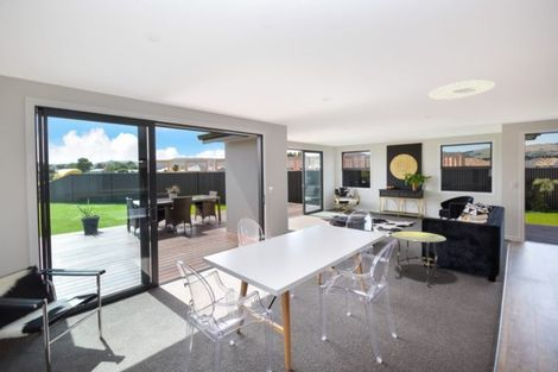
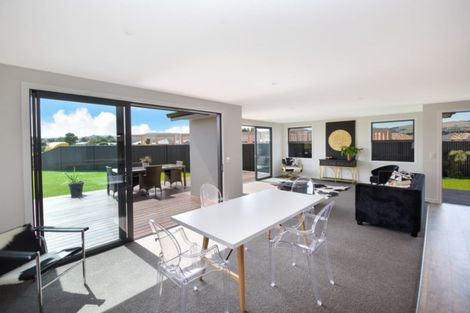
- ceiling light (459, 88)
- side table (417, 257)
